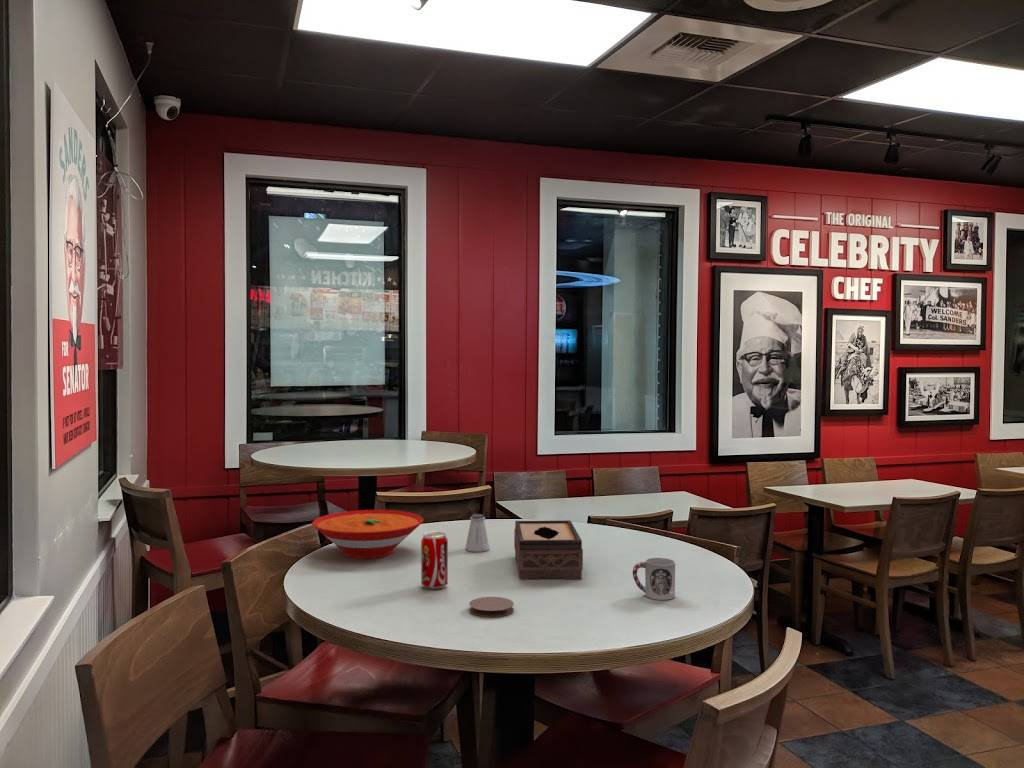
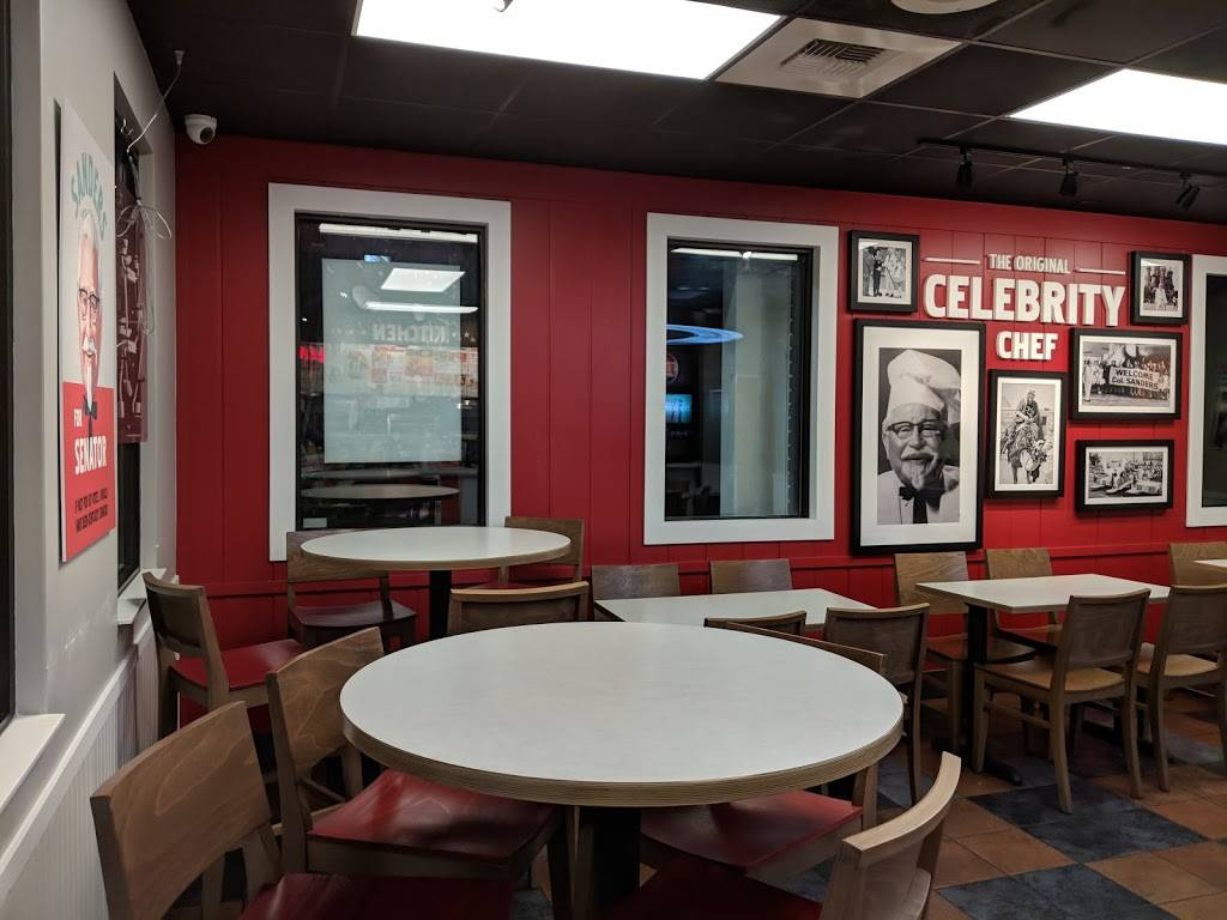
- saltshaker (477, 532)
- coaster (491, 606)
- bowl (368, 535)
- cup (653, 578)
- tissue box (546, 548)
- beverage can (434, 560)
